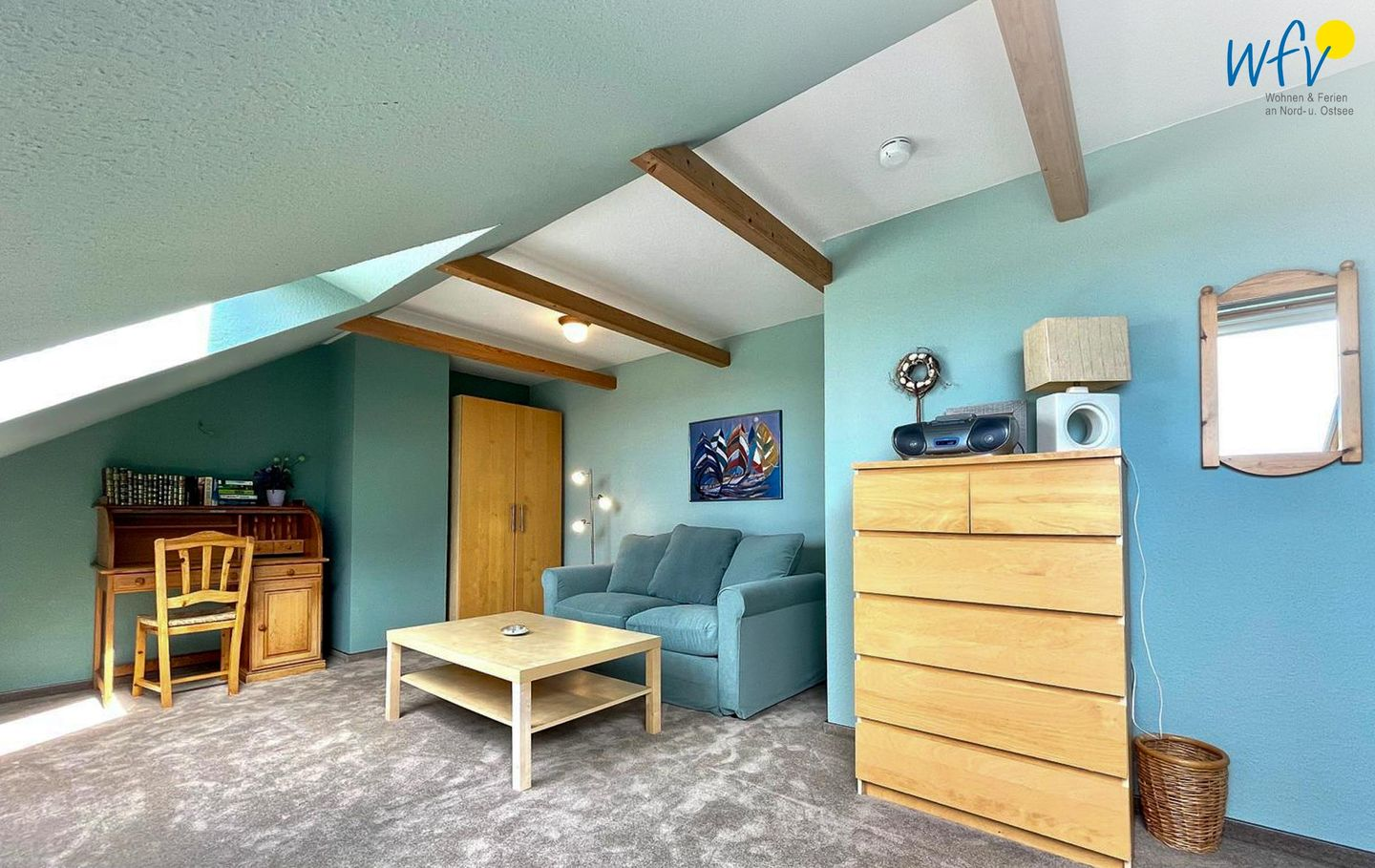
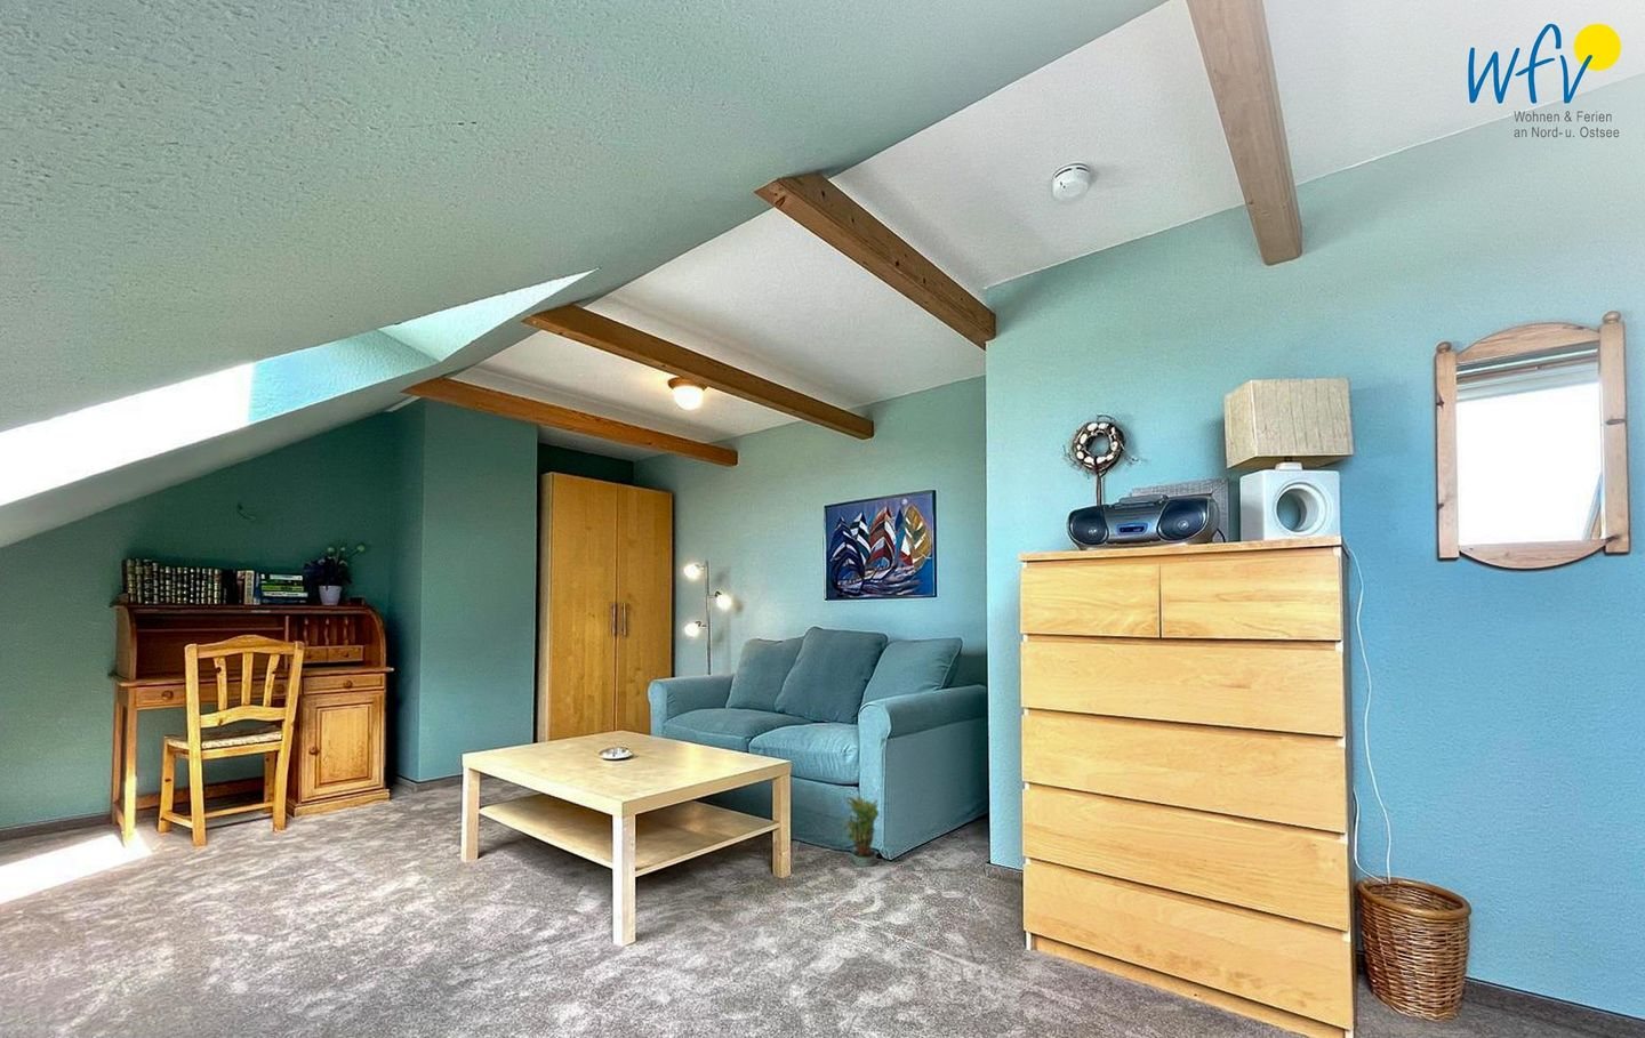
+ potted plant (858, 826)
